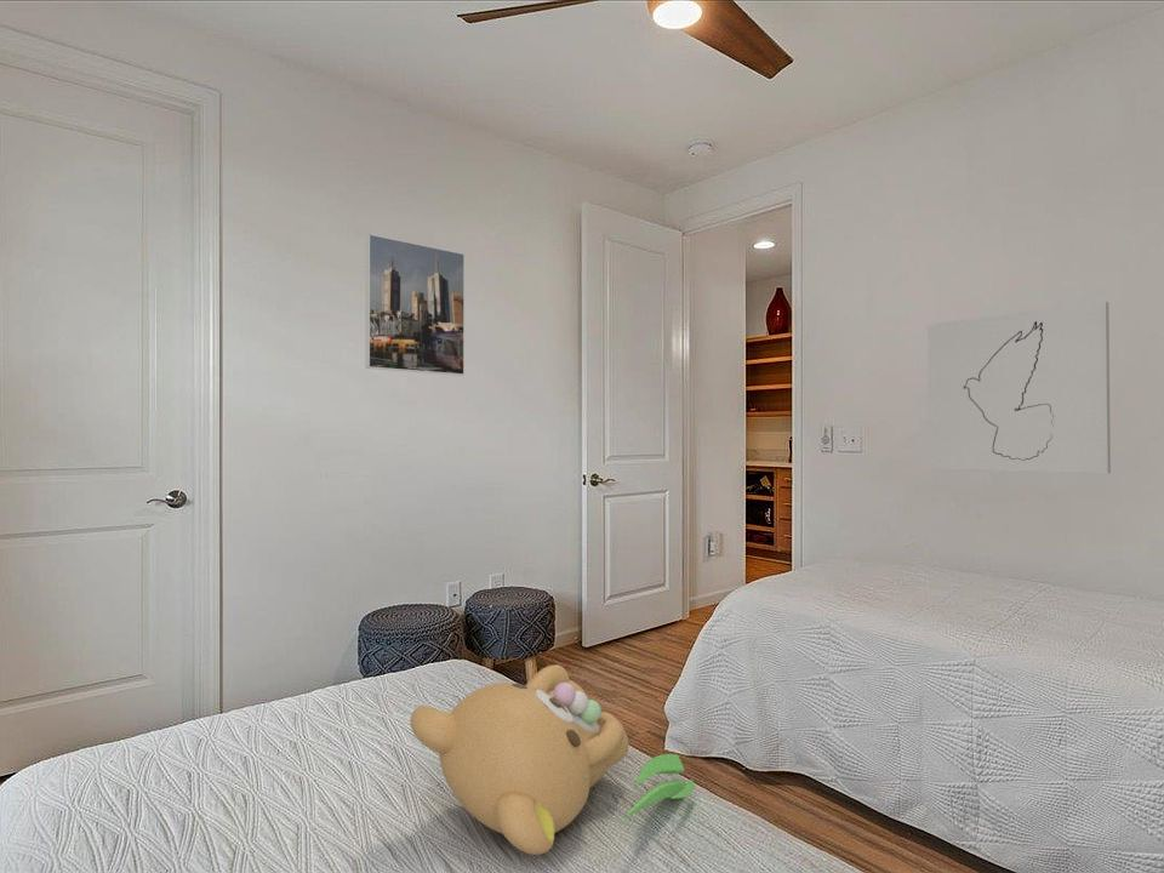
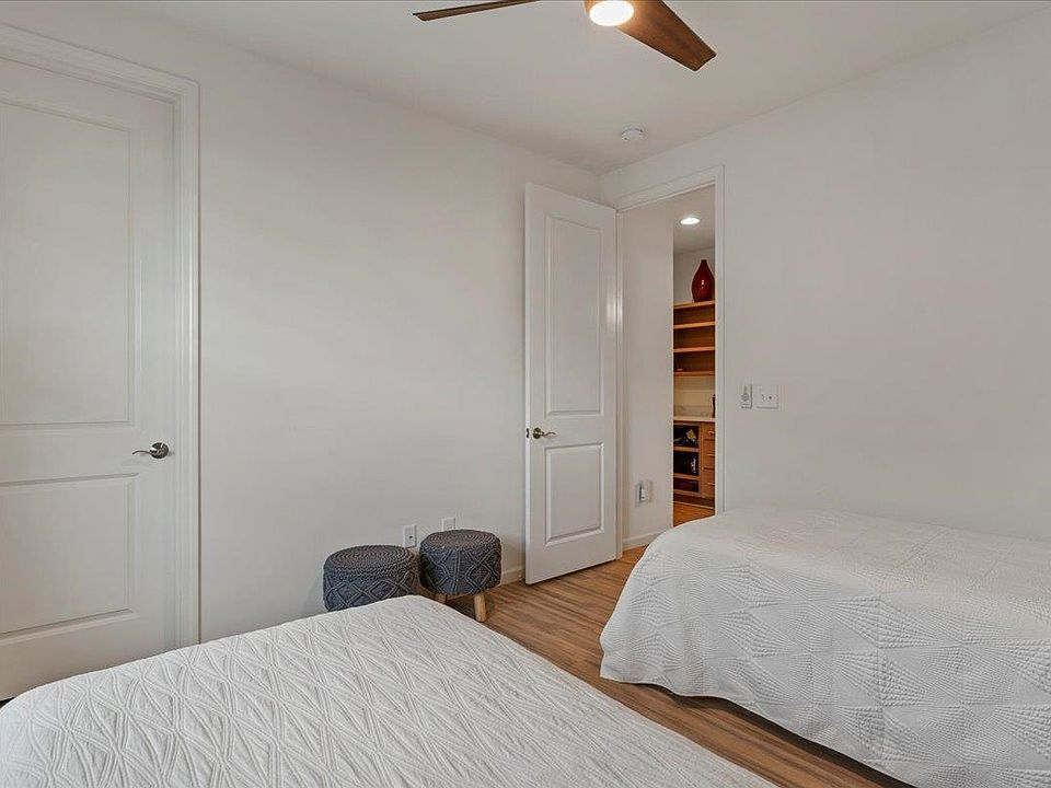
- teddy bear (558, 748)
- wall art (1011, 392)
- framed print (417, 308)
